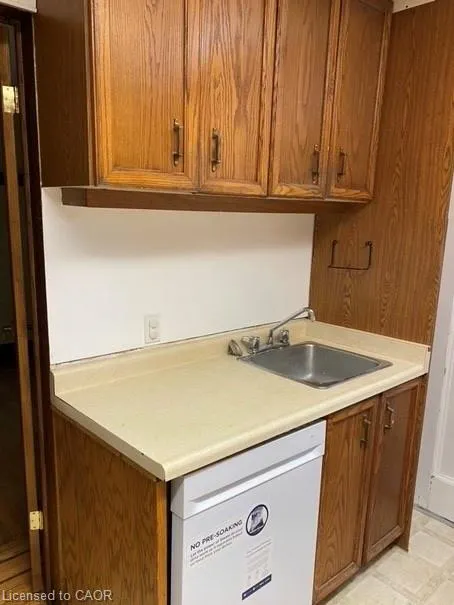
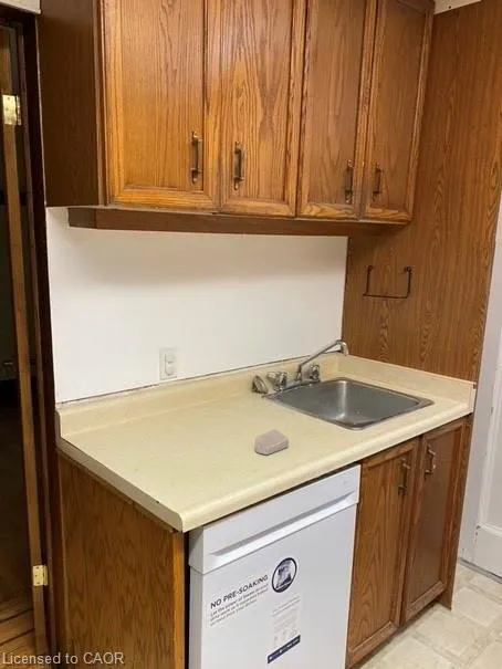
+ soap bar (270, 441)
